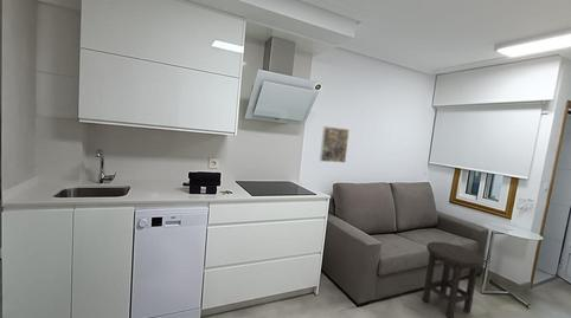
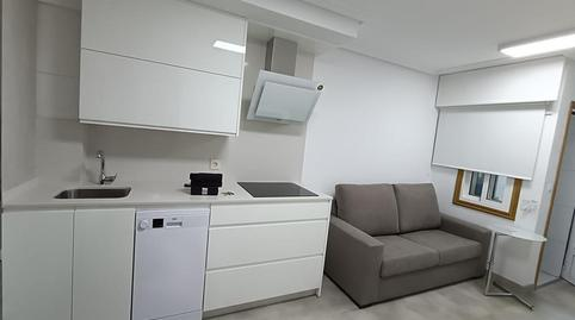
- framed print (334, 144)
- stool (448, 278)
